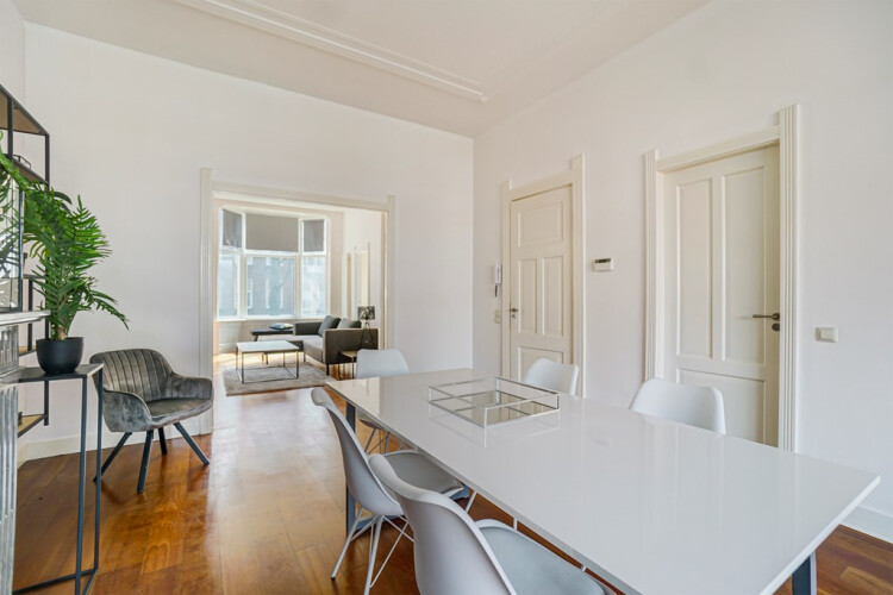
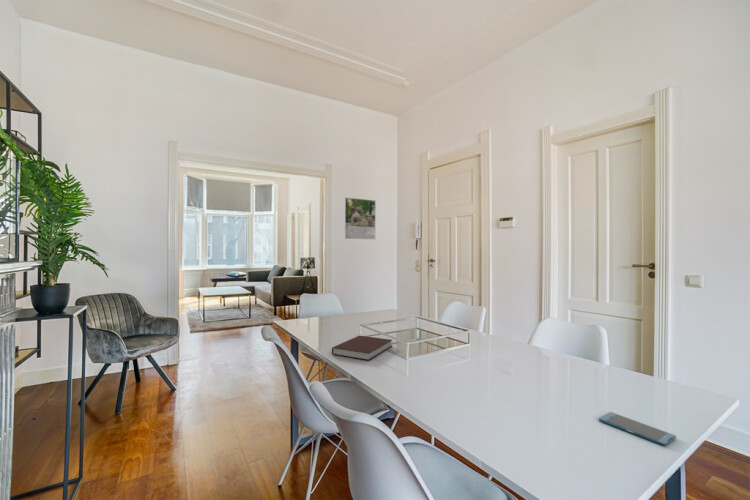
+ smartphone (635, 427)
+ notebook (363, 346)
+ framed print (360, 219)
